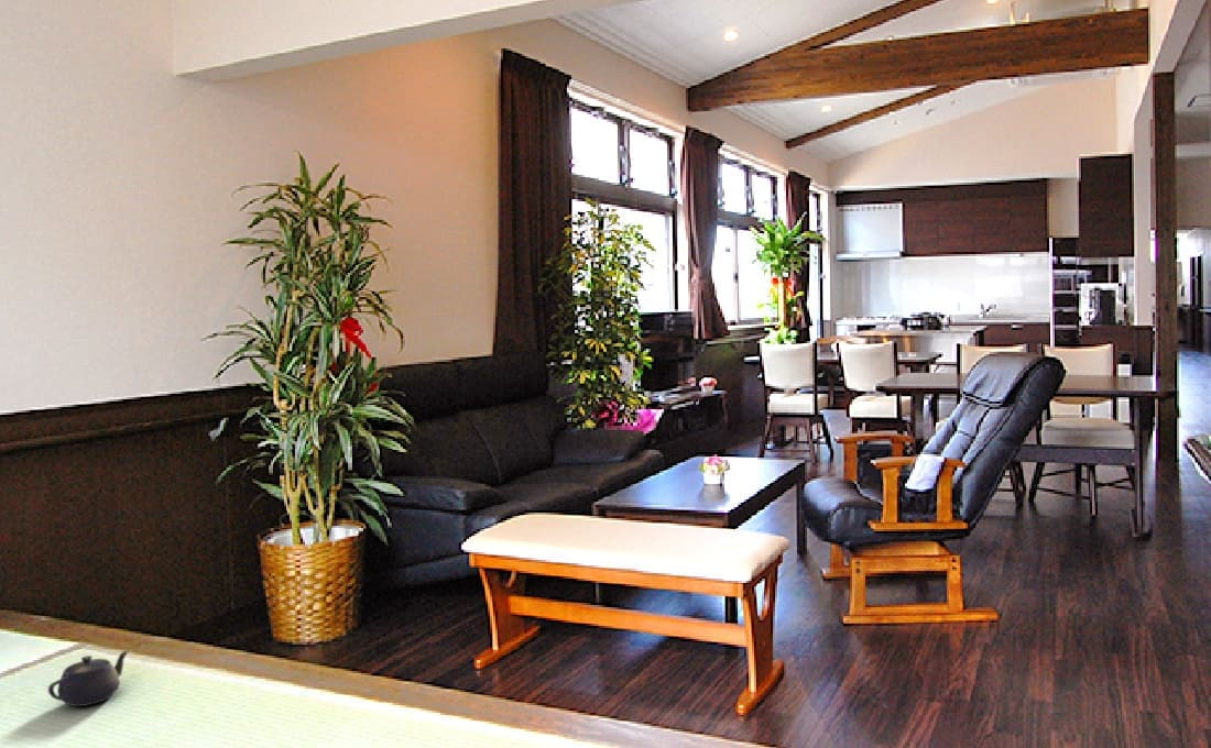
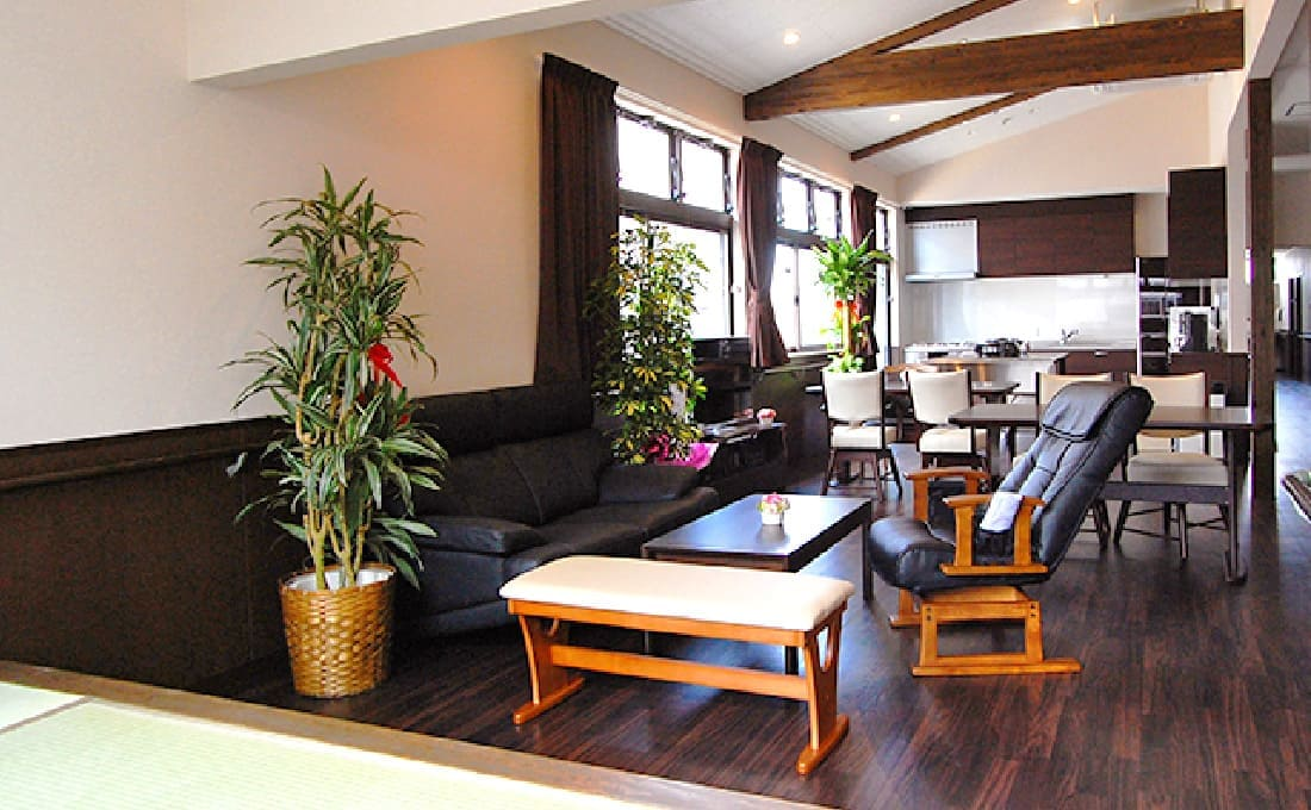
- teapot (90, 676)
